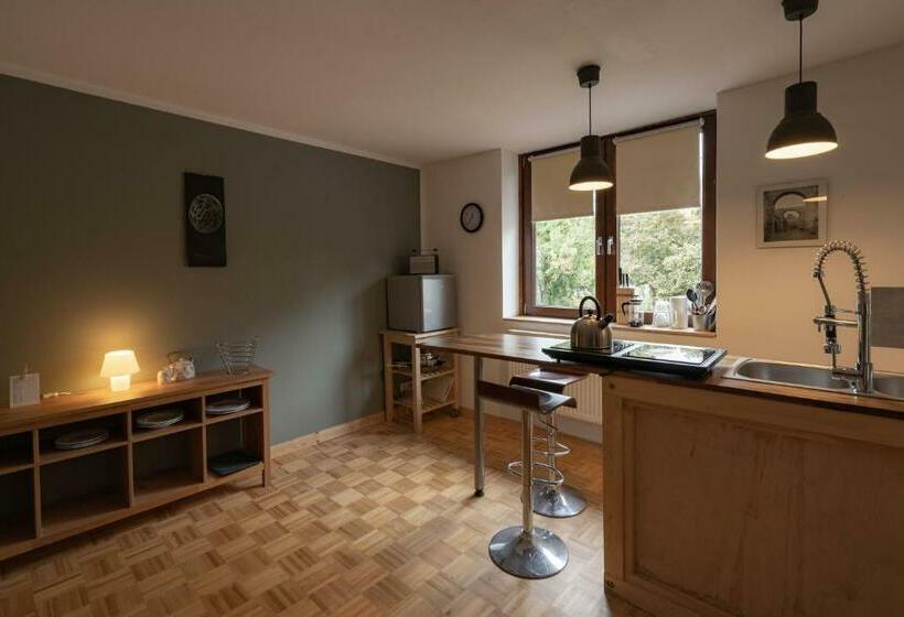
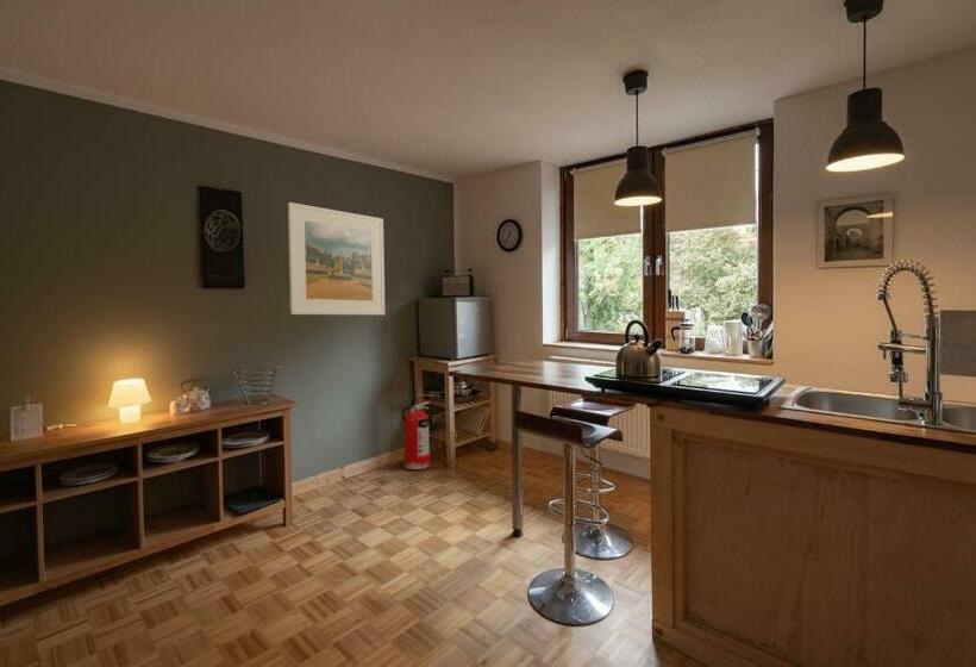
+ fire extinguisher (414, 434)
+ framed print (339, 262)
